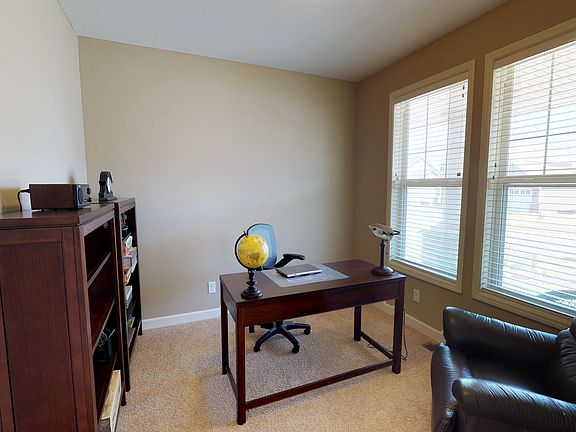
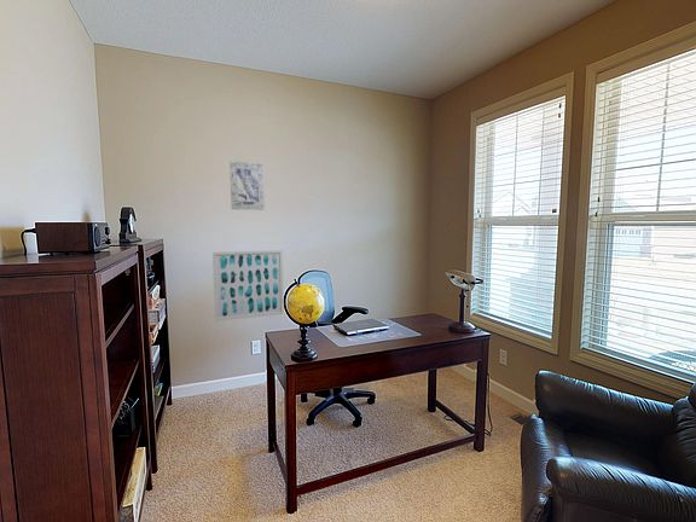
+ wall art (246, 186)
+ wall art (249, 284)
